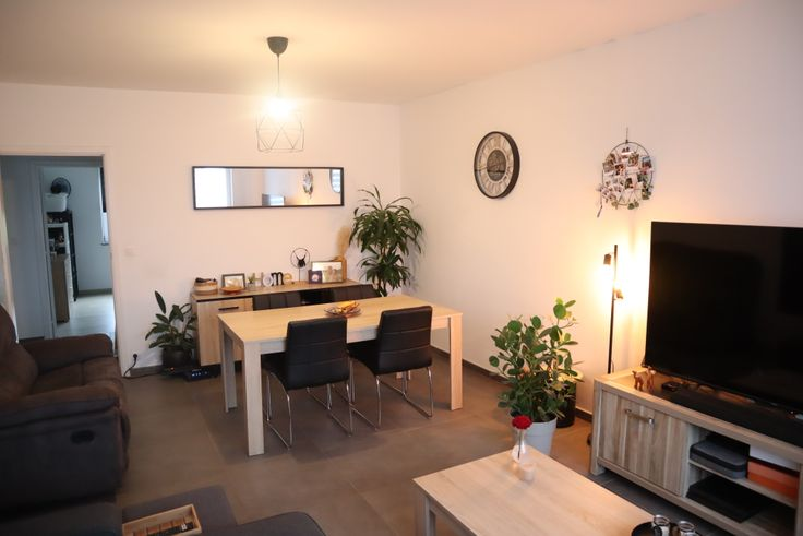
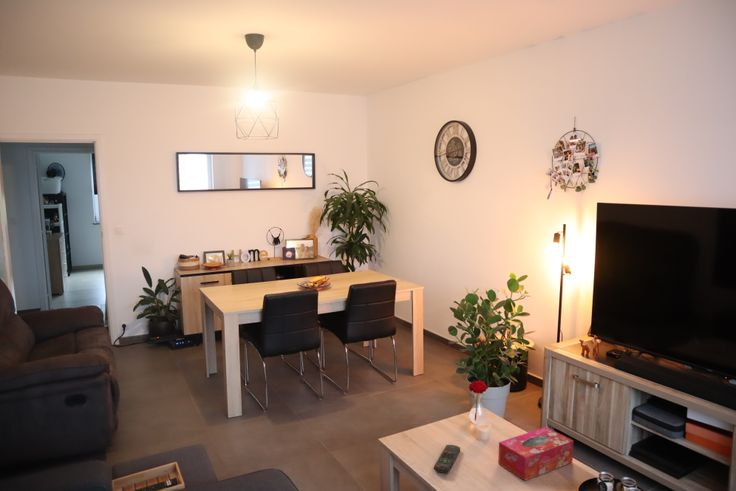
+ remote control (447, 458)
+ tissue box (535, 452)
